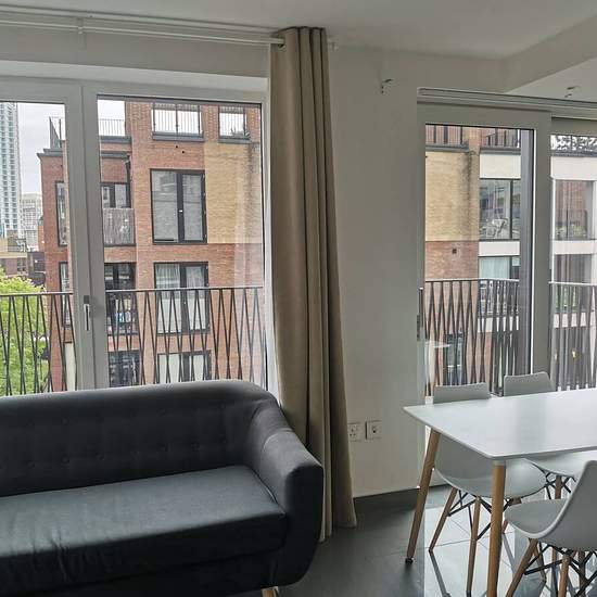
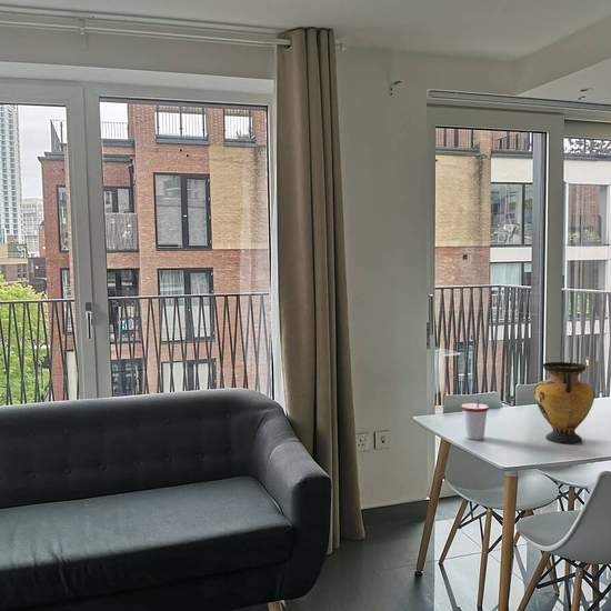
+ vase (563, 401)
+ cup (474, 418)
